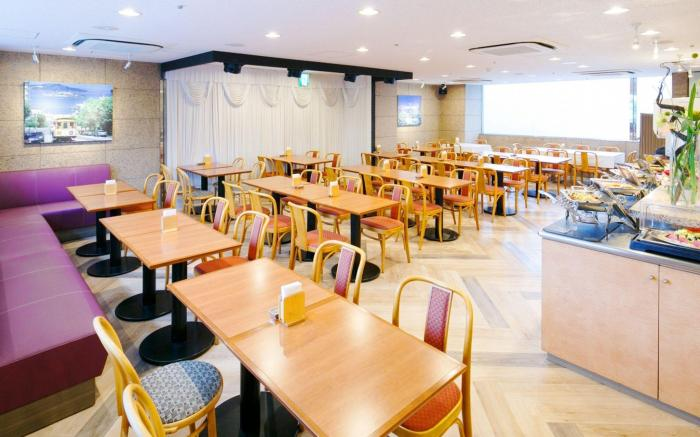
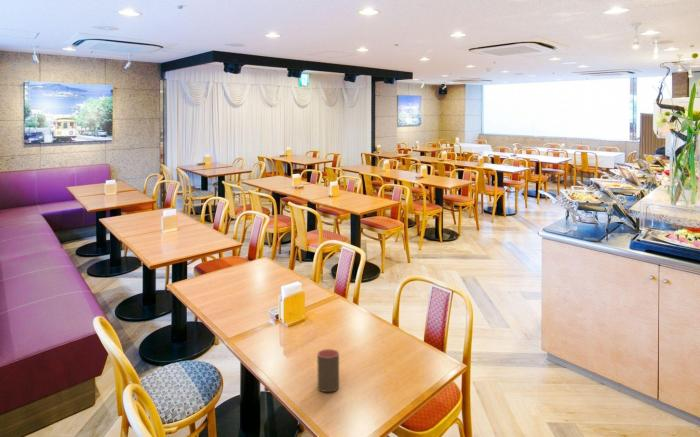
+ cup (328, 370)
